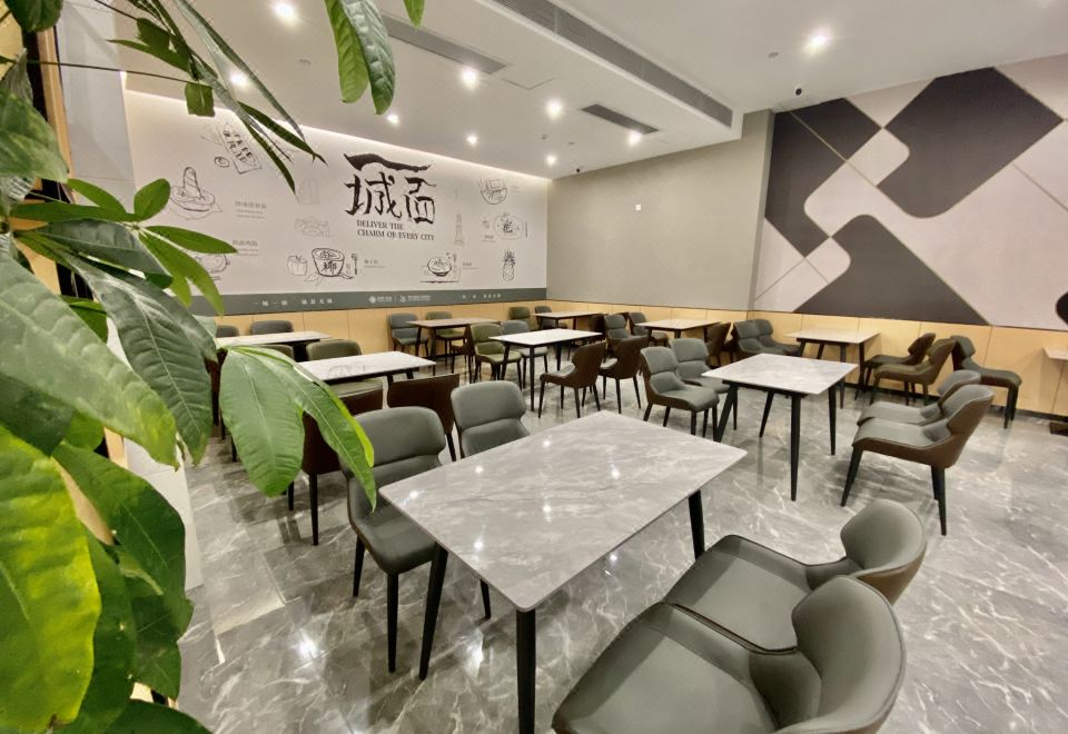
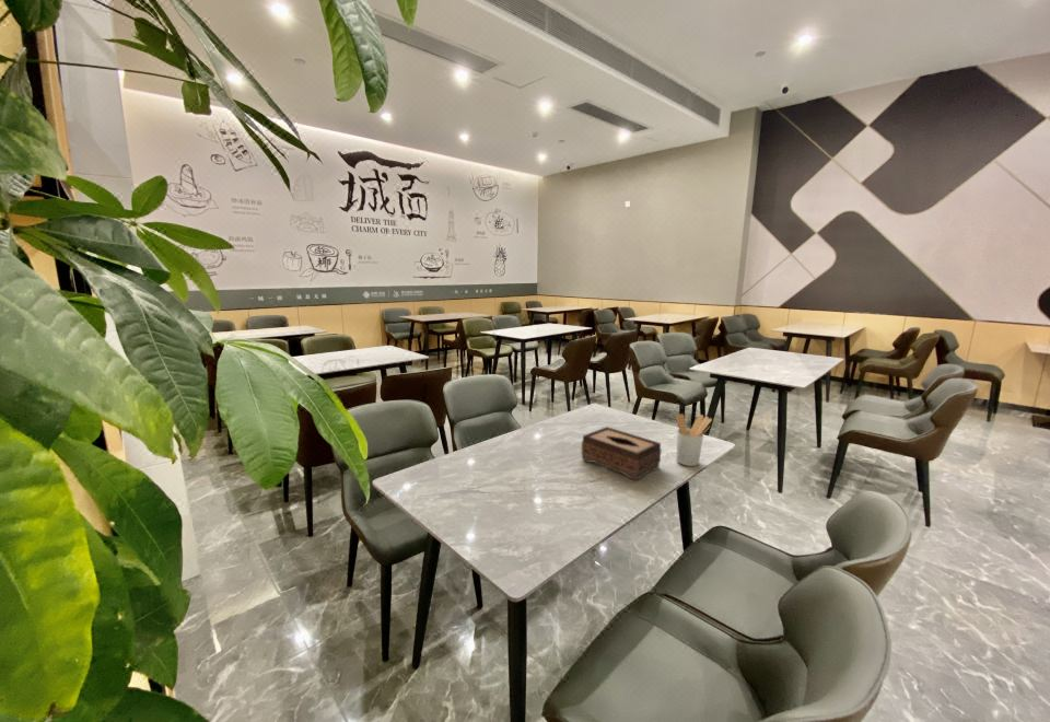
+ tissue box (620, 451)
+ utensil holder (693, 439)
